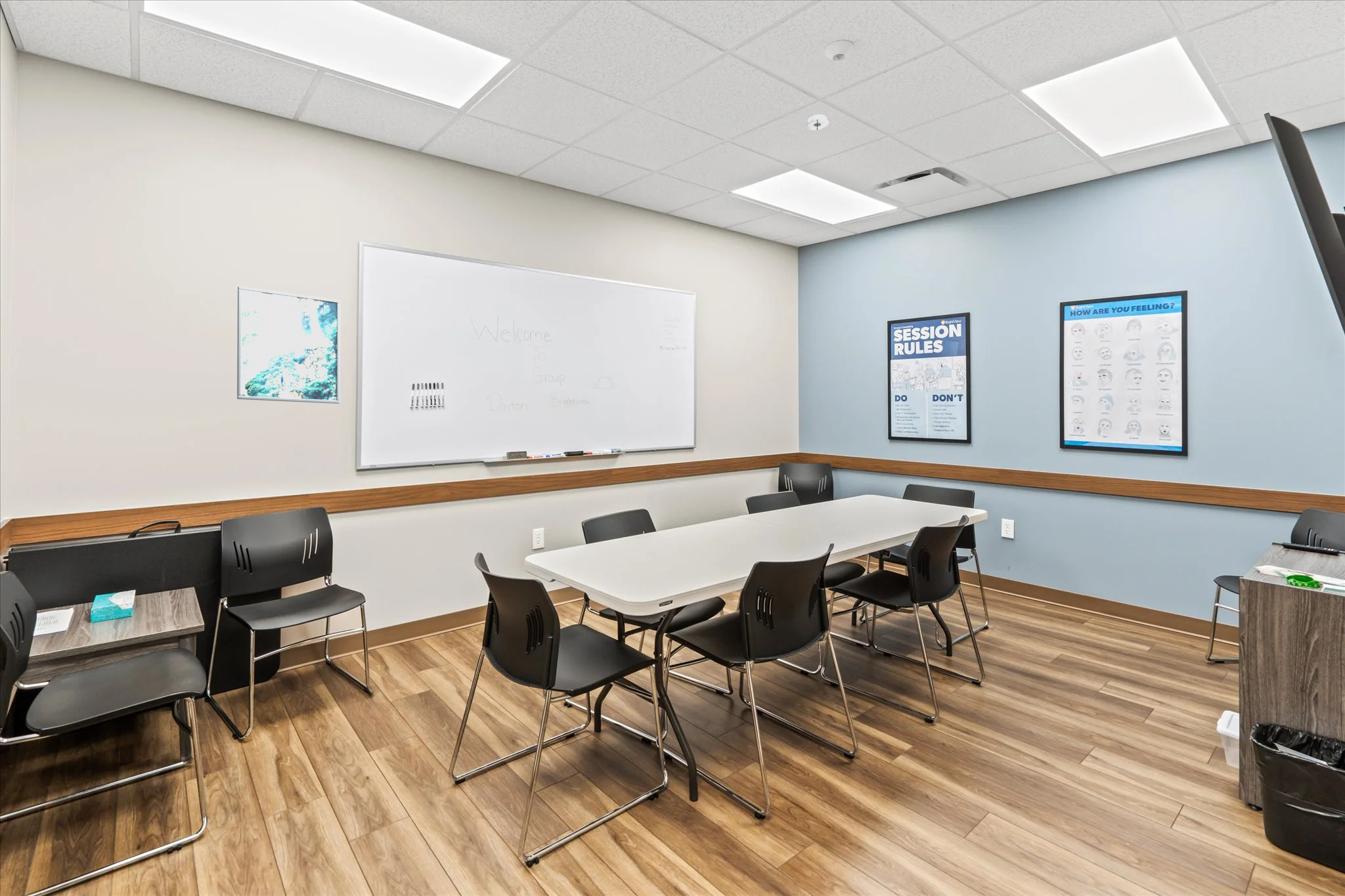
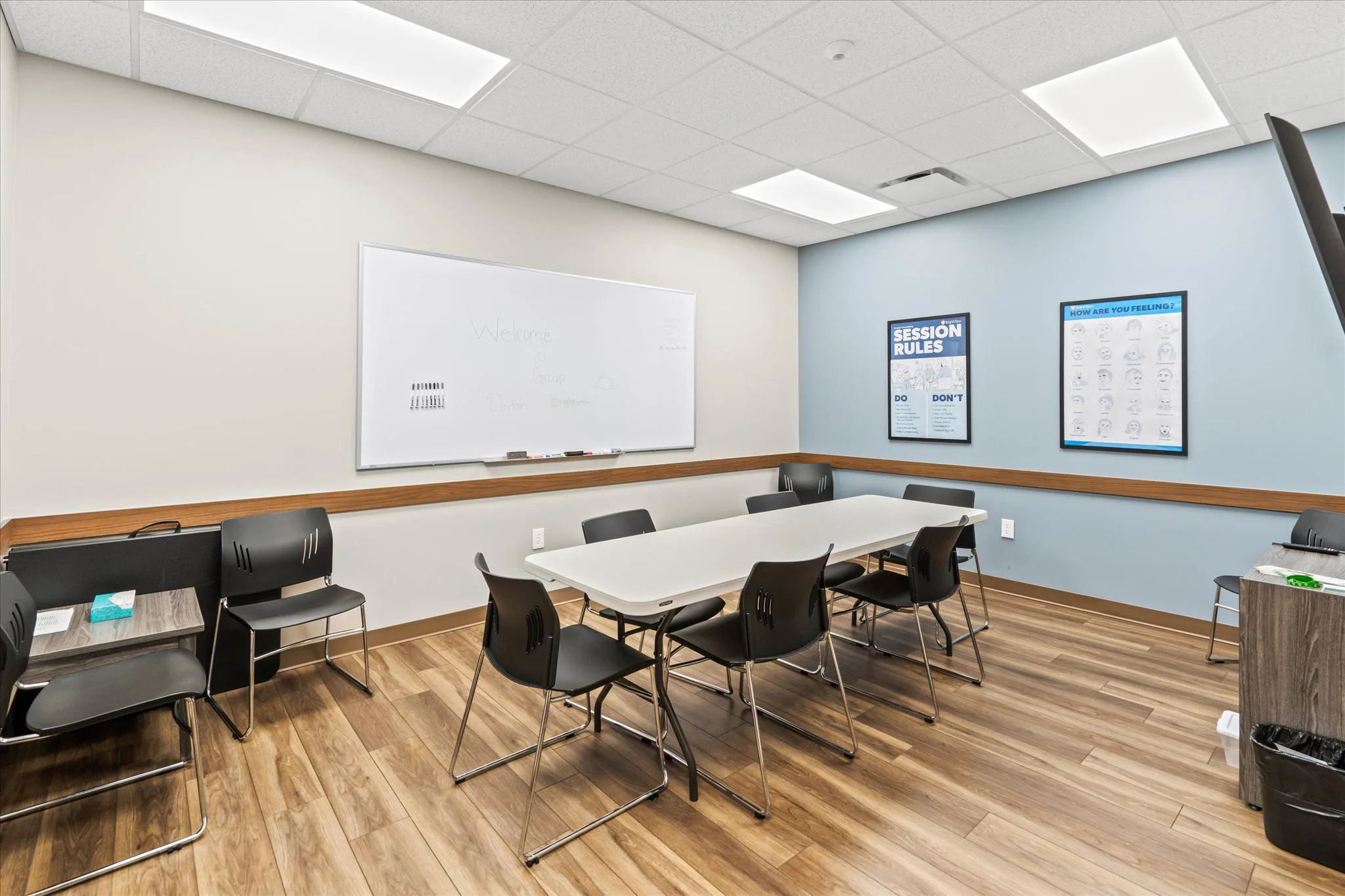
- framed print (291, 347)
- smoke detector (816, 122)
